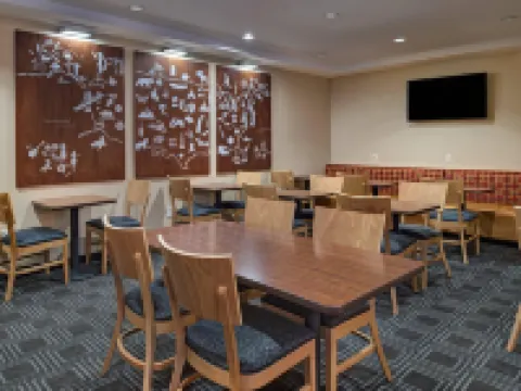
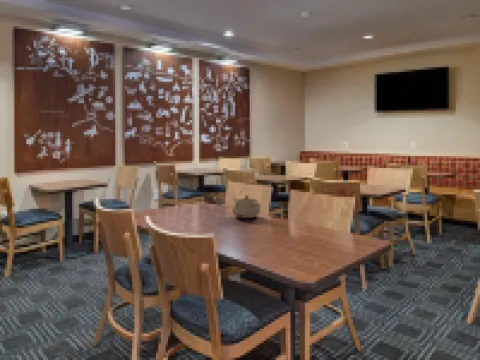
+ teapot (245, 205)
